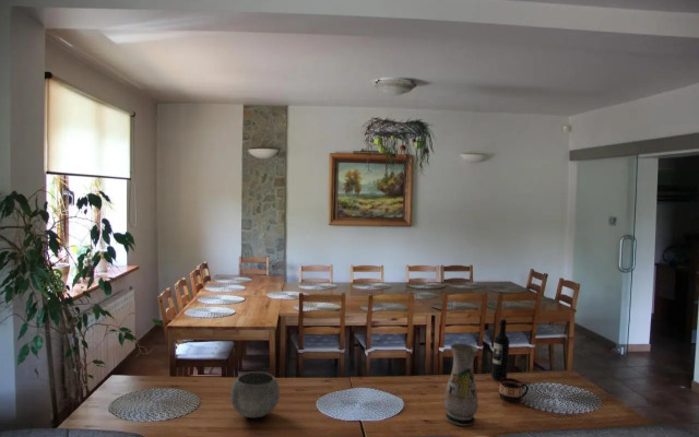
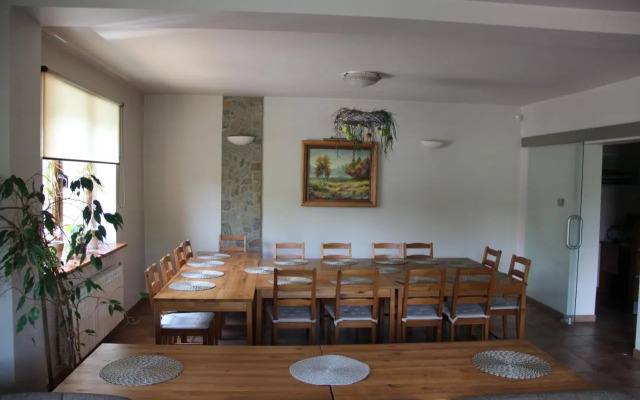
- bowl (254, 395)
- vase (461, 383)
- cup (511, 390)
- wine bottle (500, 349)
